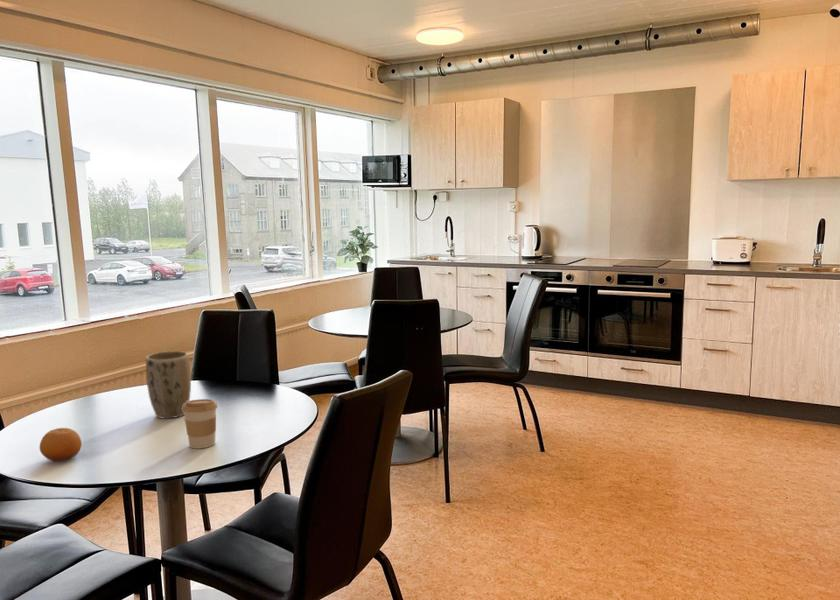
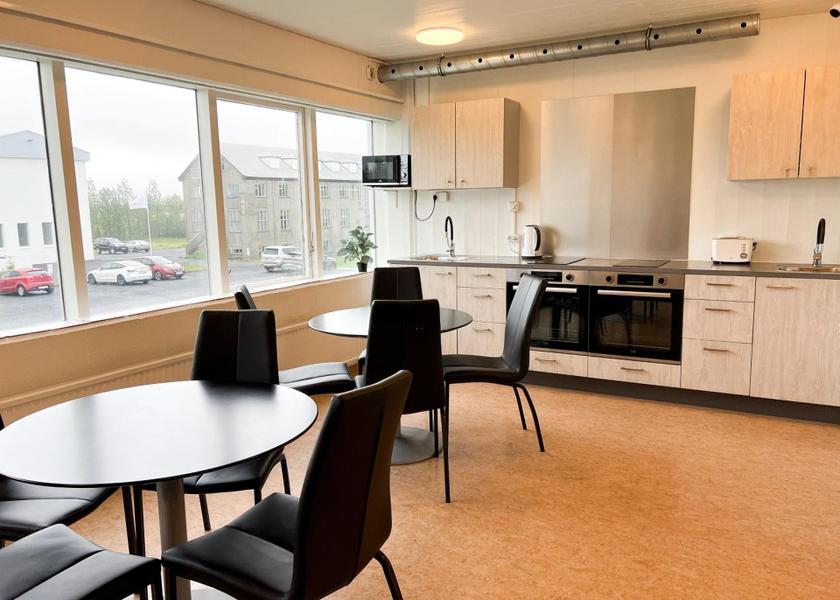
- fruit (61, 444)
- plant pot (169, 384)
- coffee cup (201, 422)
